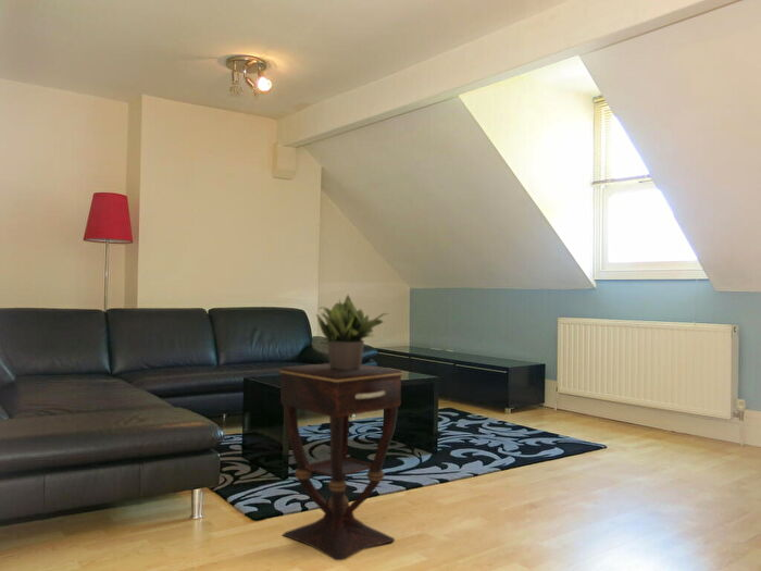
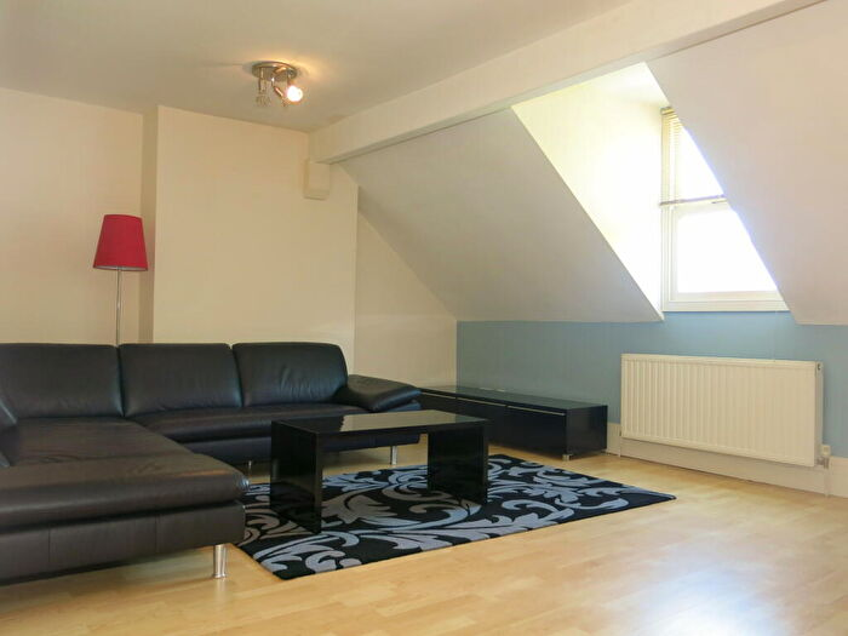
- side table (340, 452)
- potted plant (354, 330)
